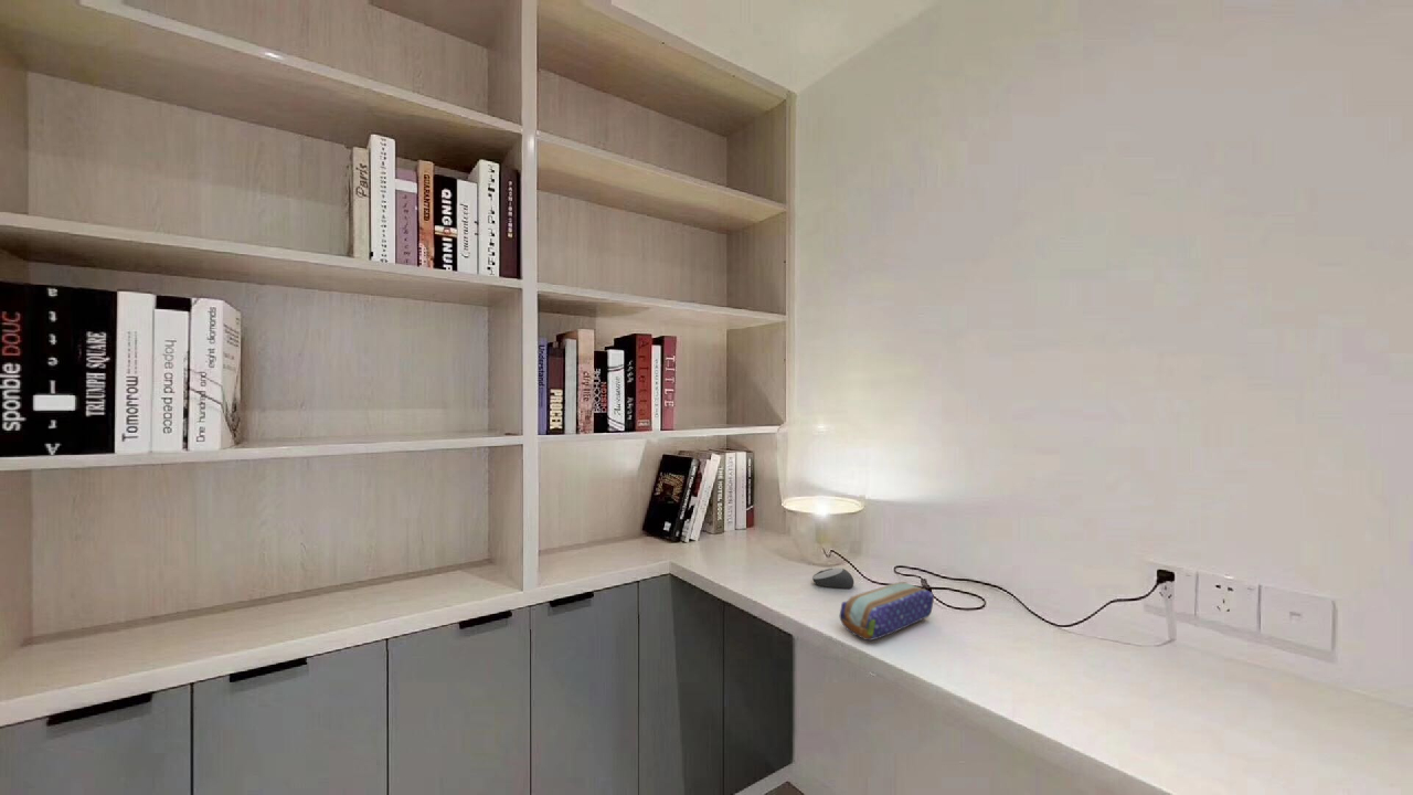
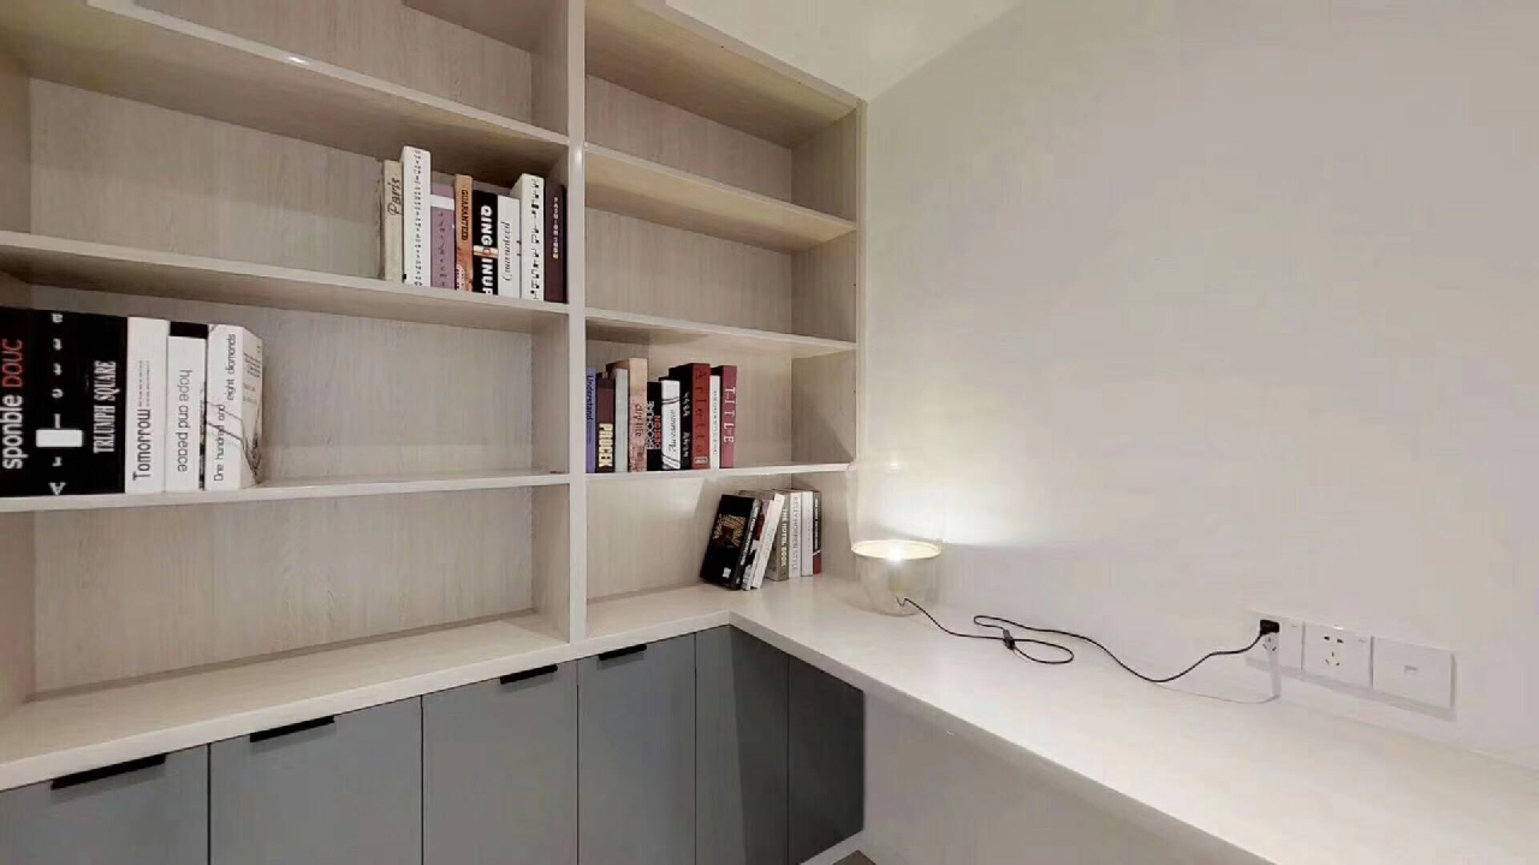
- computer mouse (832, 575)
- pencil case (886, 607)
